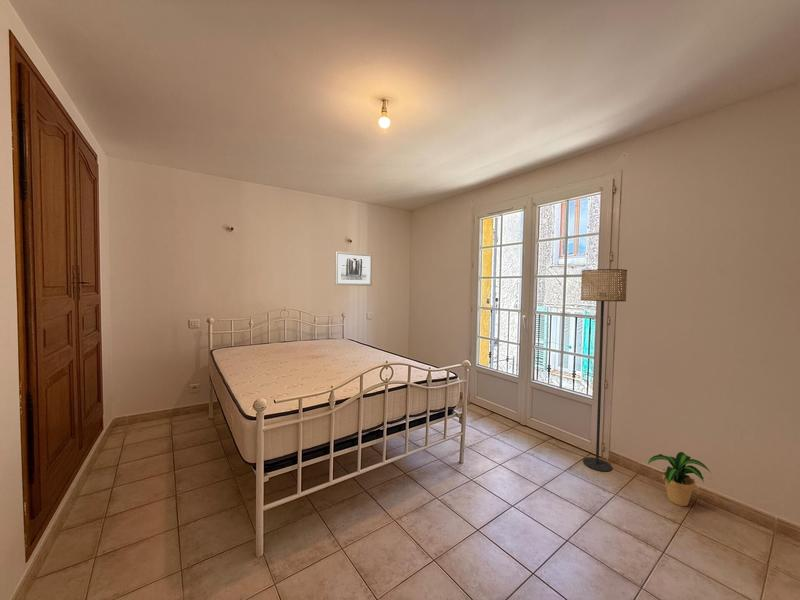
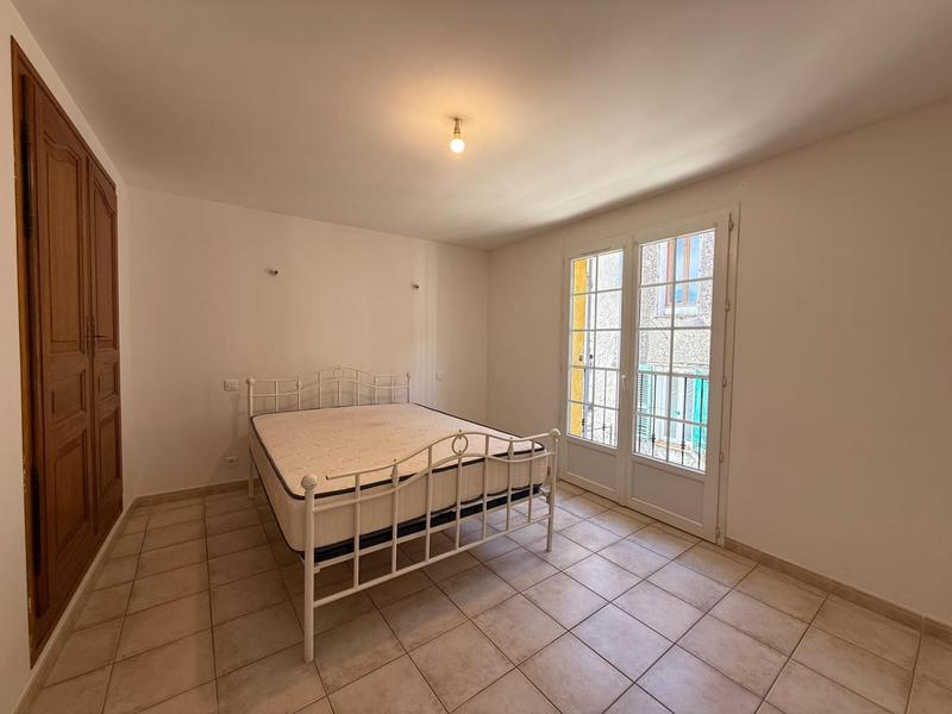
- floor lamp (600, 368)
- wall art (354, 269)
- potted plant (679, 479)
